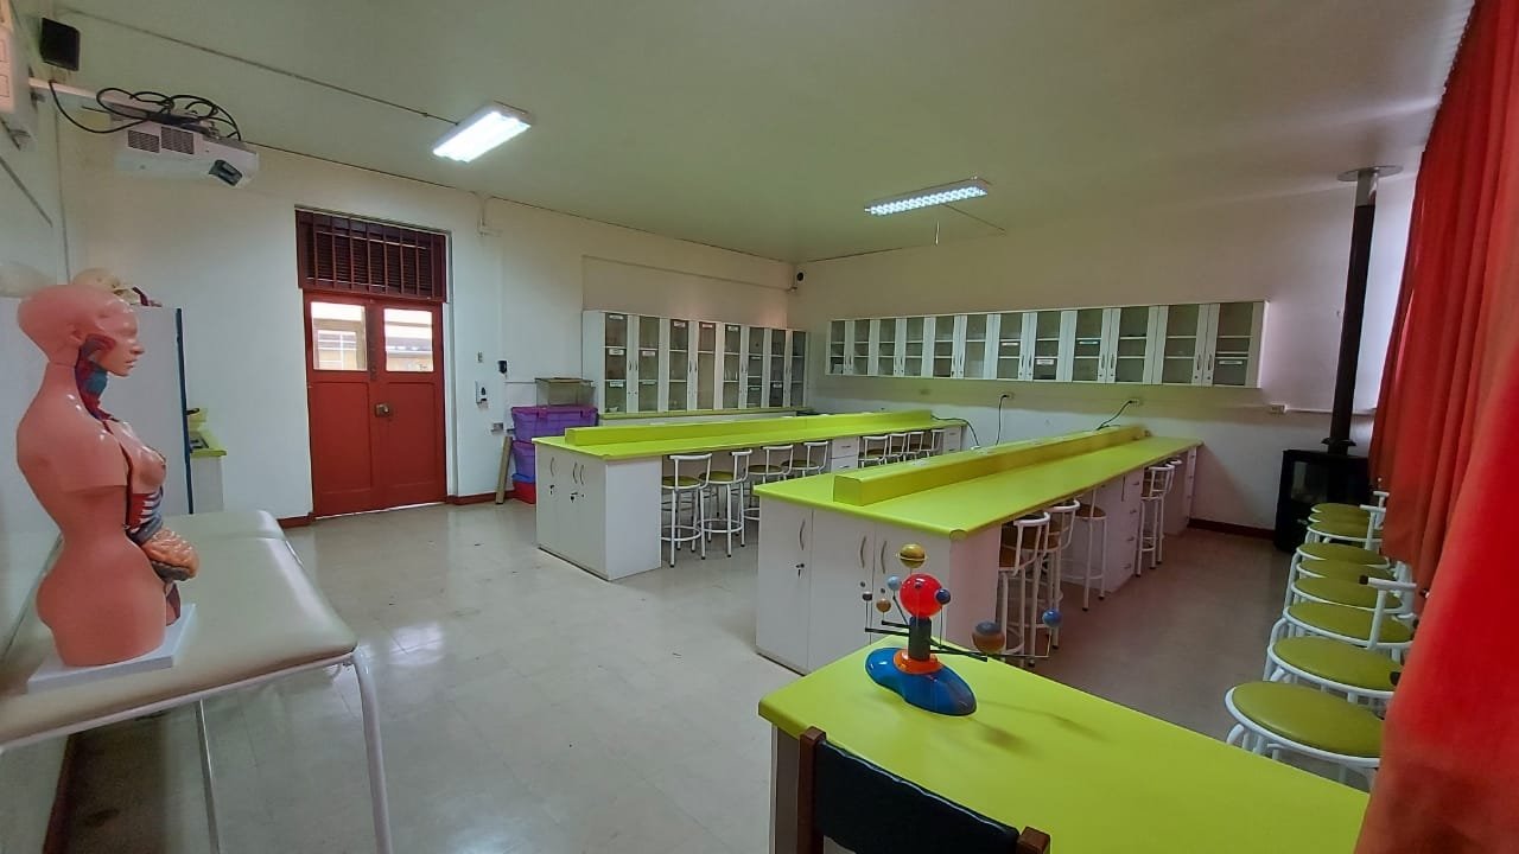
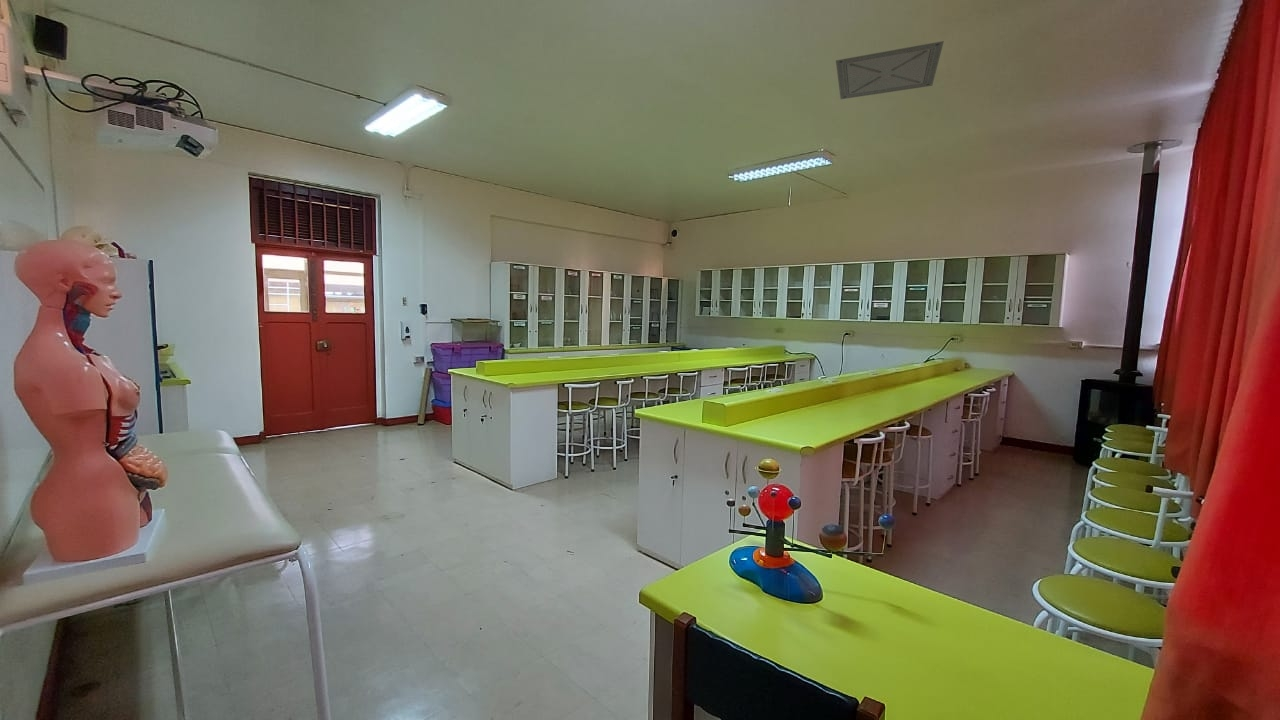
+ ceiling vent (886, 73)
